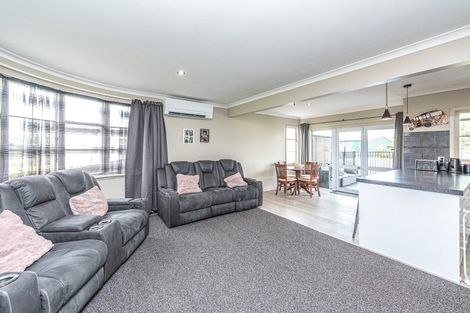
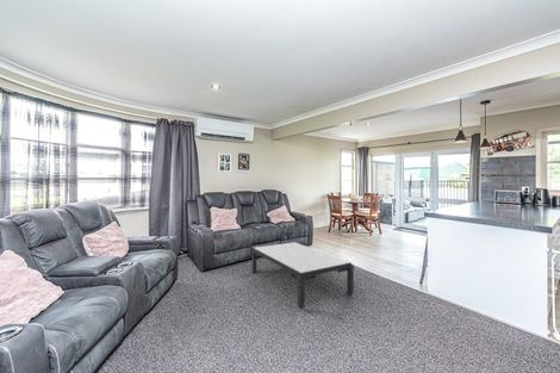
+ coffee table (297, 267)
